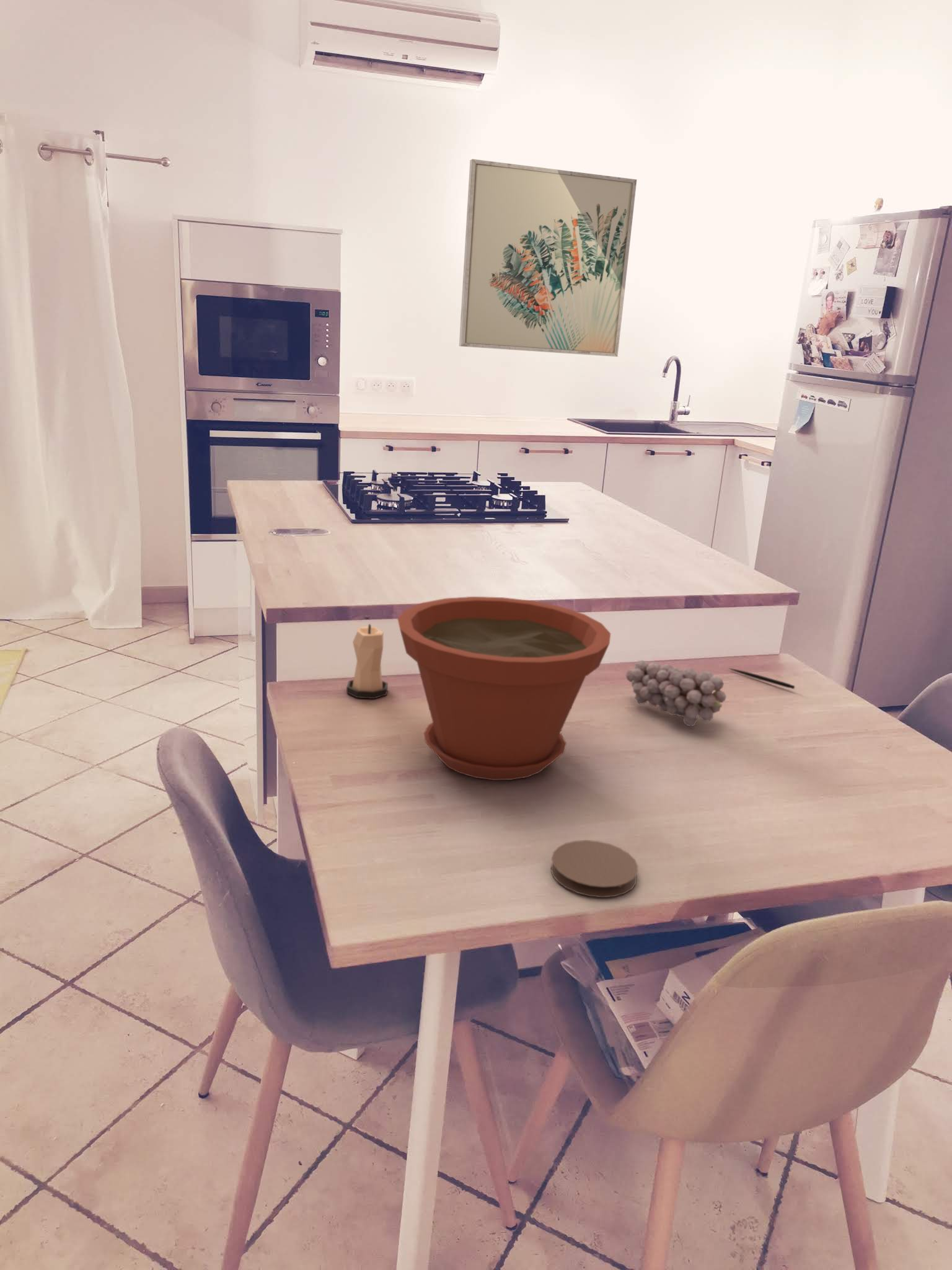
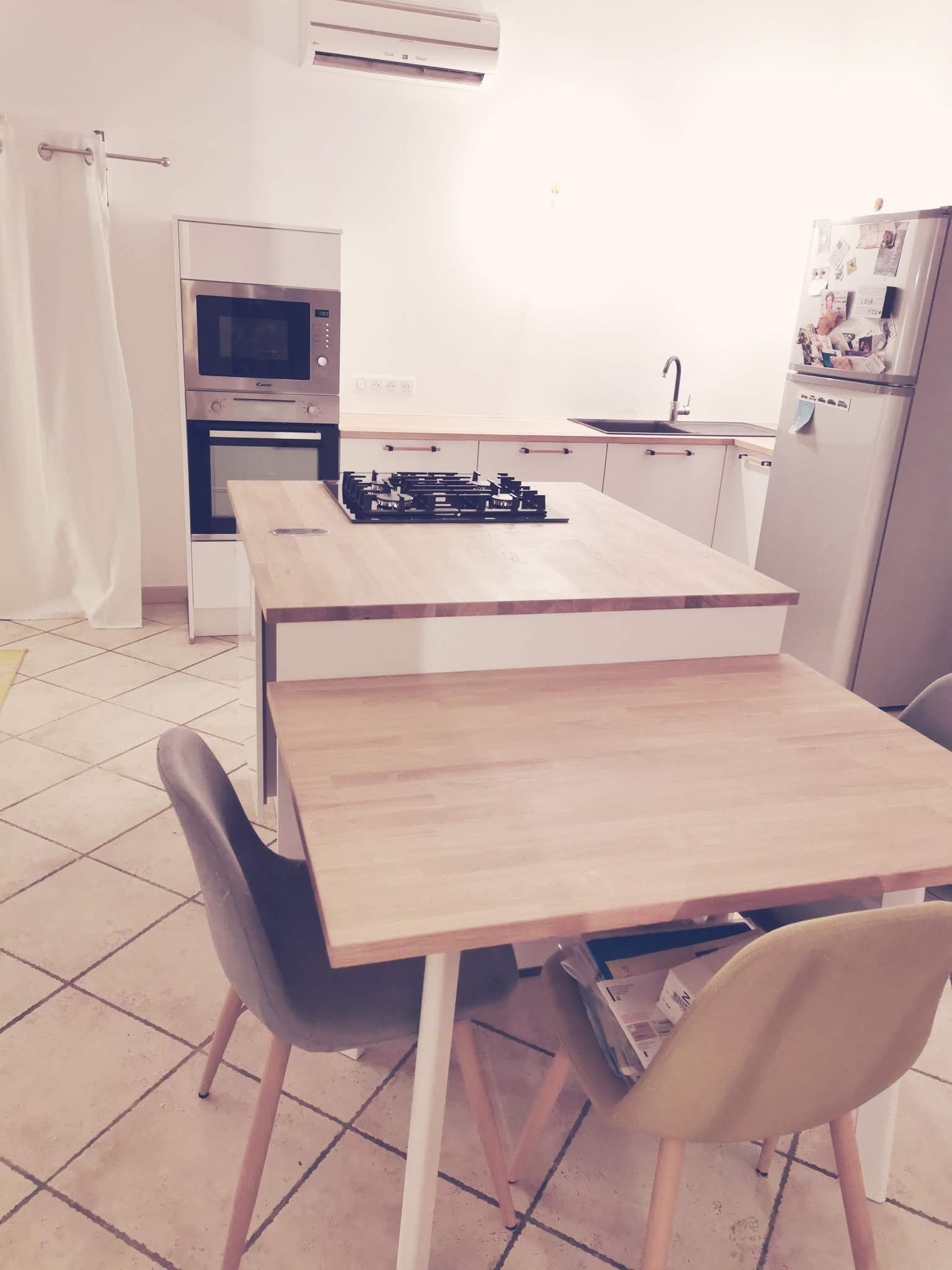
- wall art (547, 263)
- pen (760, 677)
- plant pot (498, 692)
- candle (368, 657)
- coaster (594, 868)
- fruit (673, 686)
